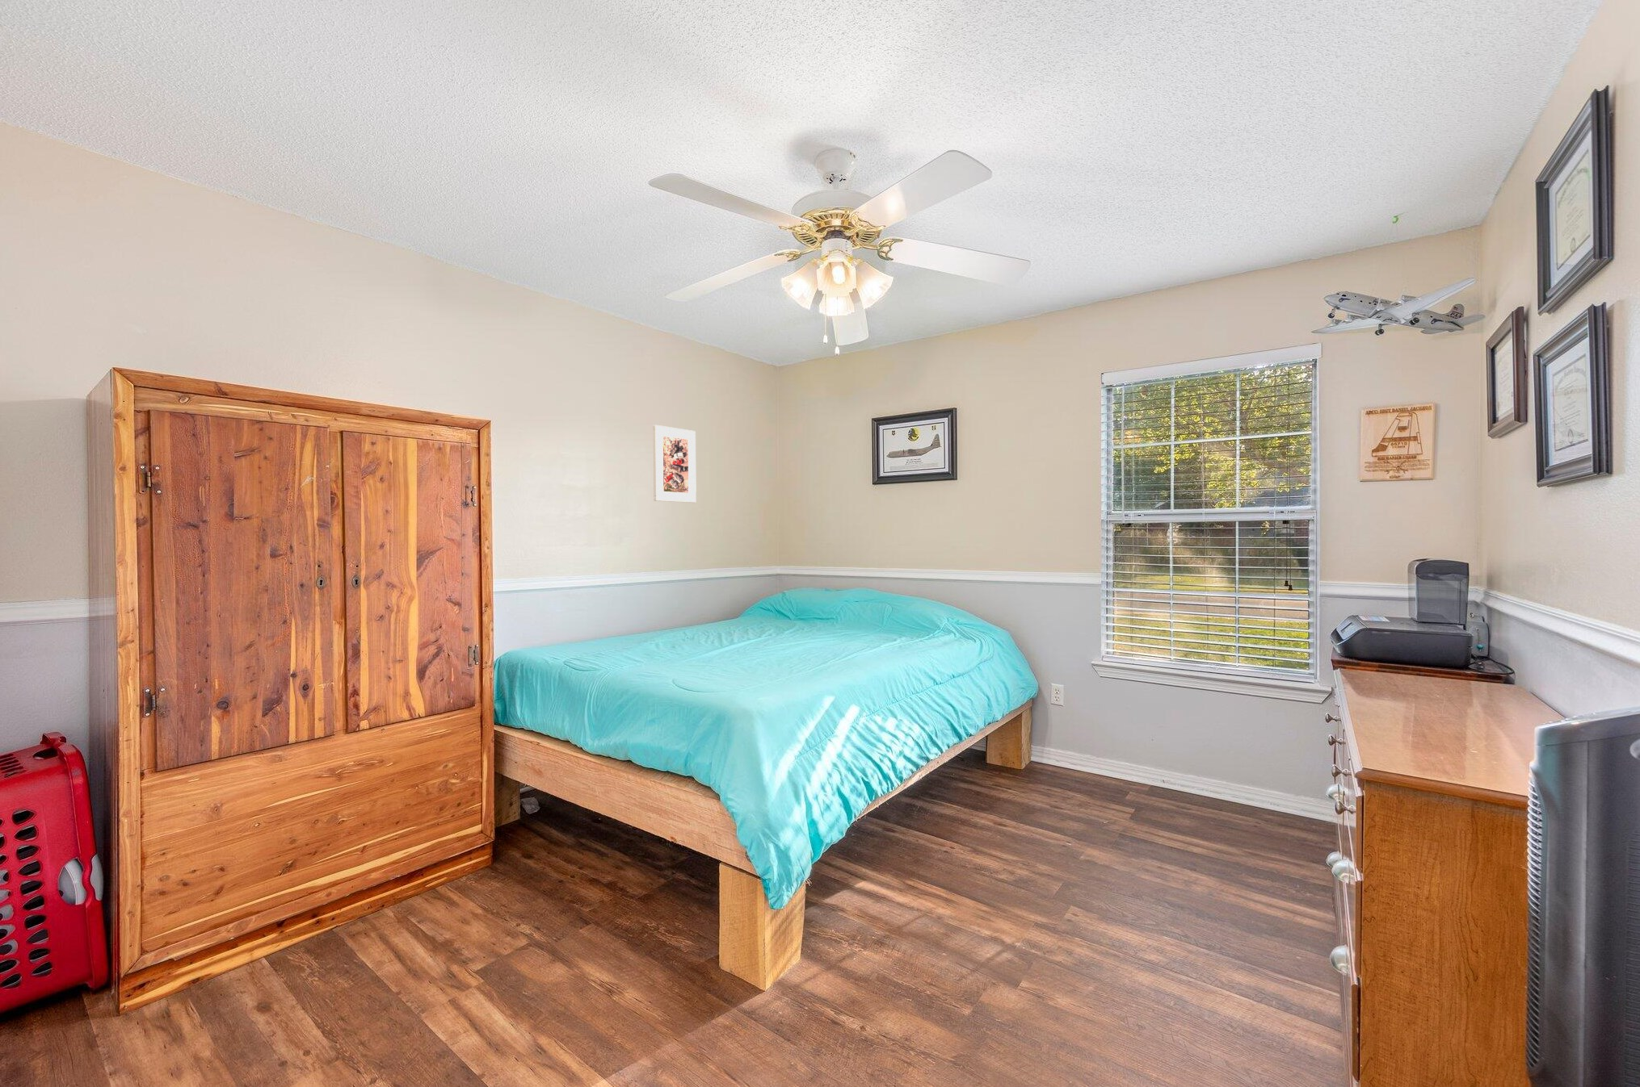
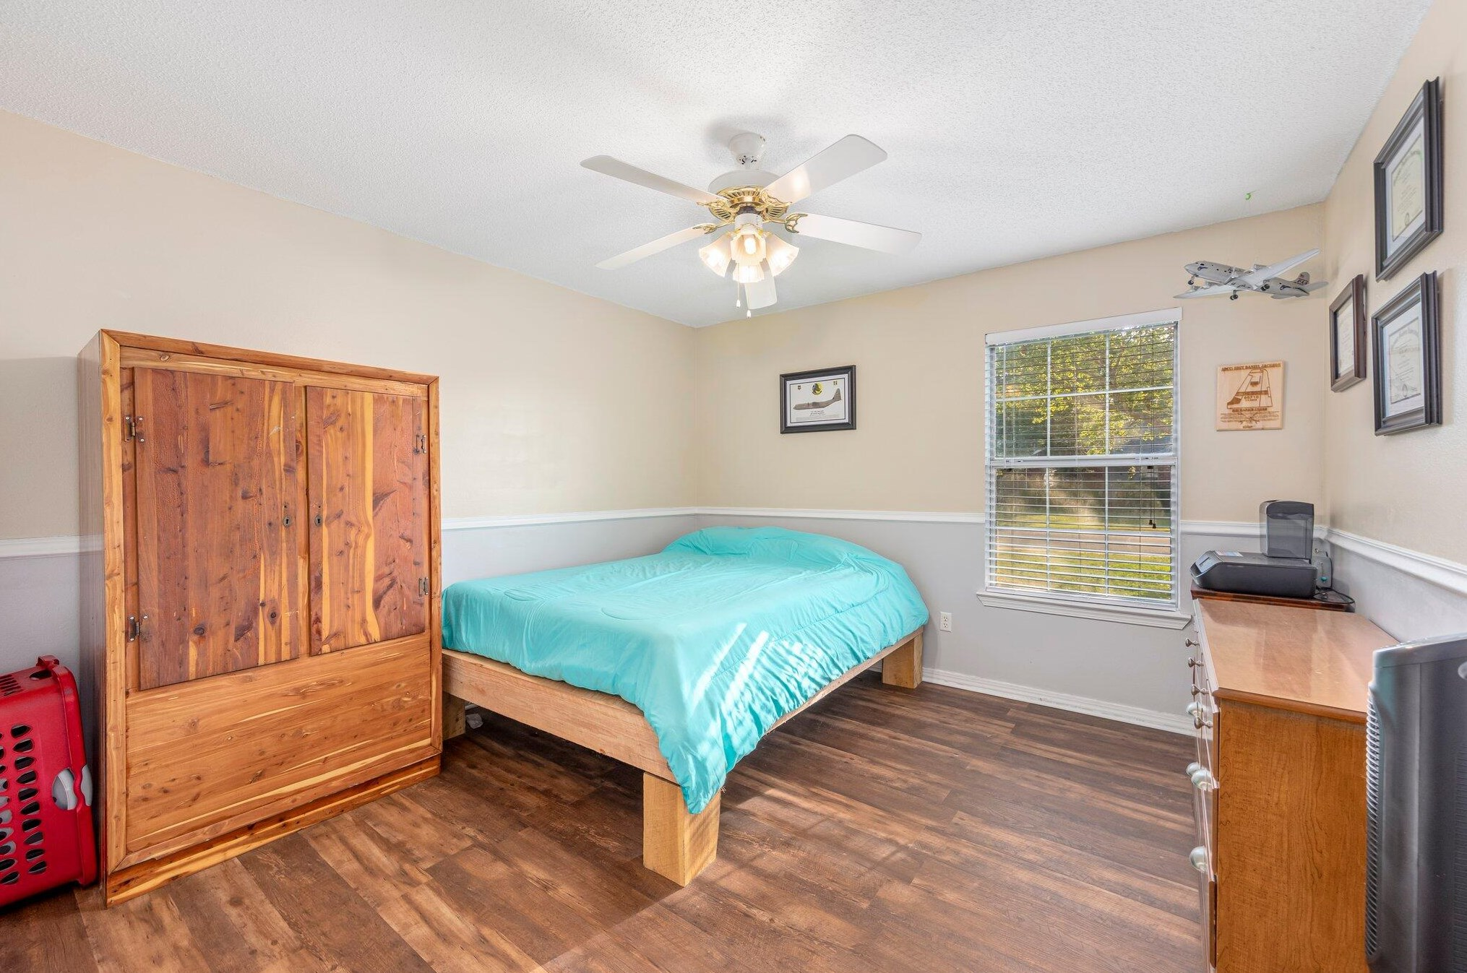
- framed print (675, 465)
